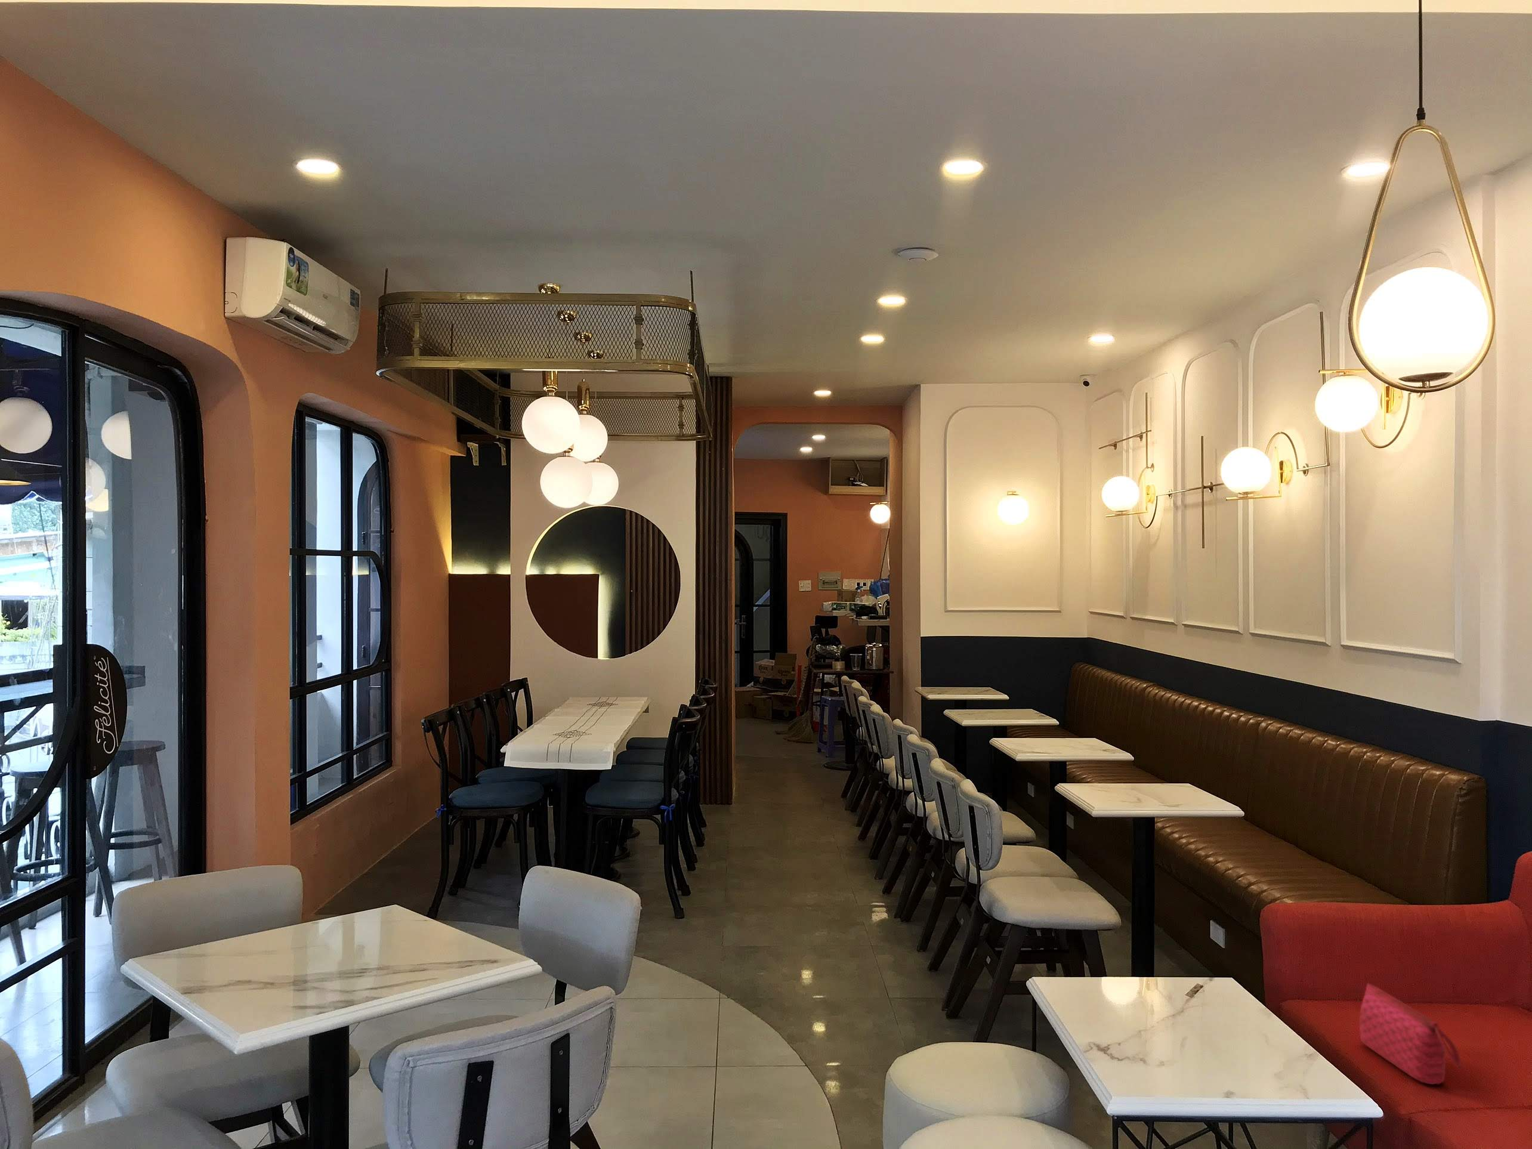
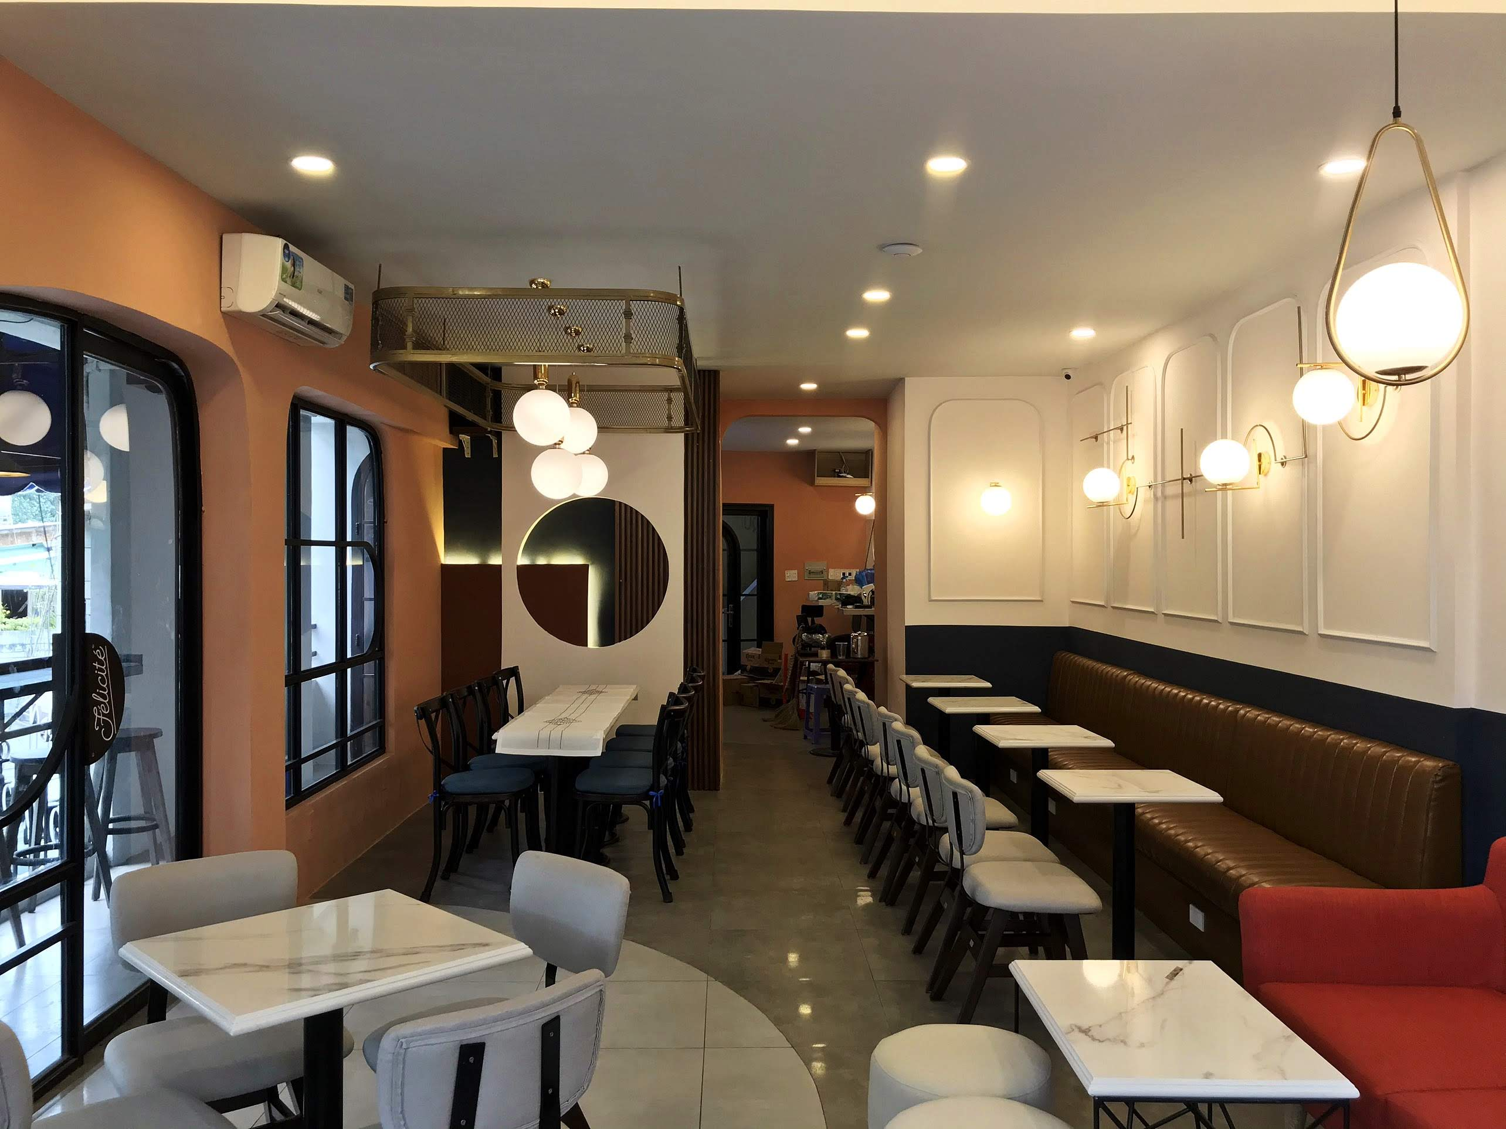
- clutch bag (1408, 1037)
